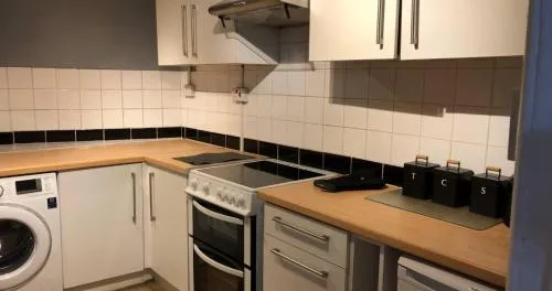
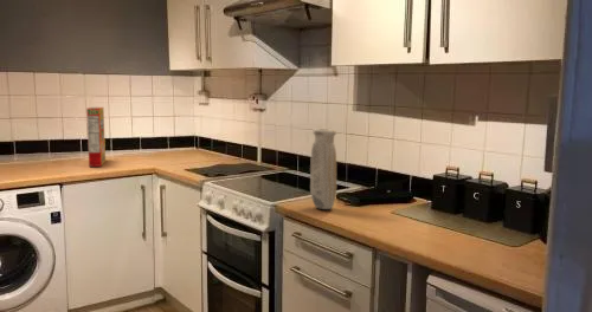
+ cereal box (96, 135)
+ vase (323, 169)
